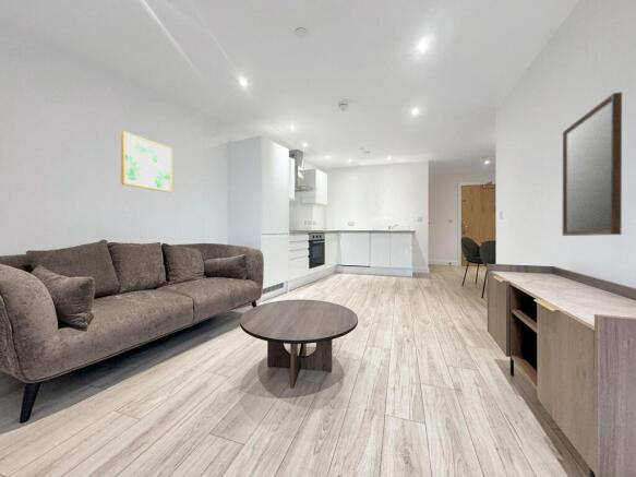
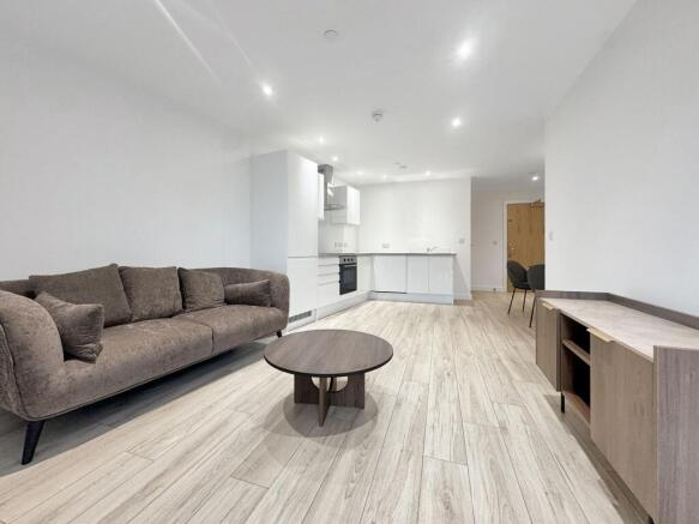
- wall art (148, 164)
- home mirror (587, 175)
